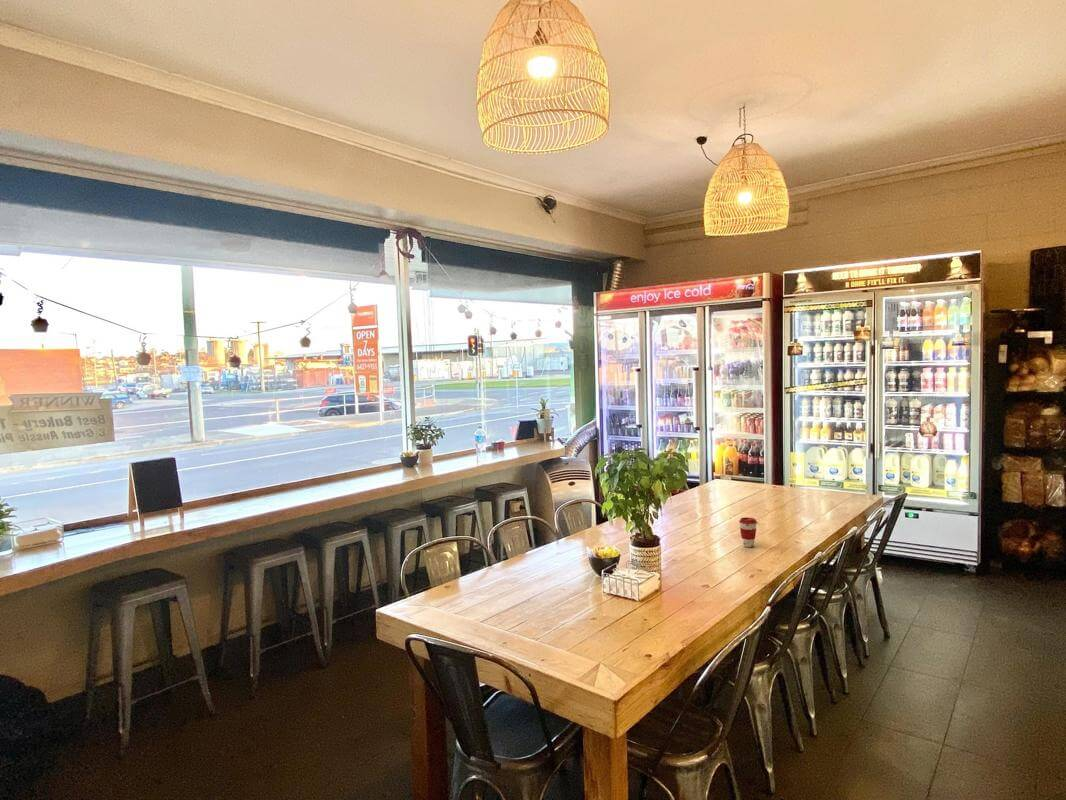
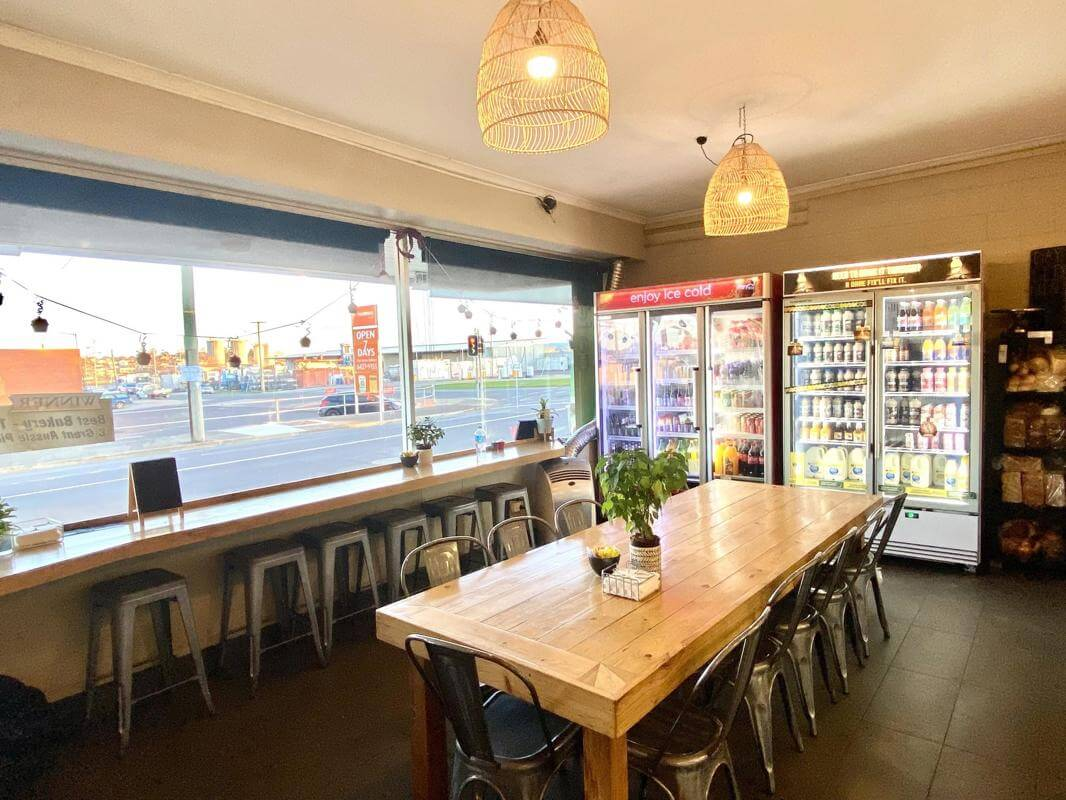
- coffee cup (748, 532)
